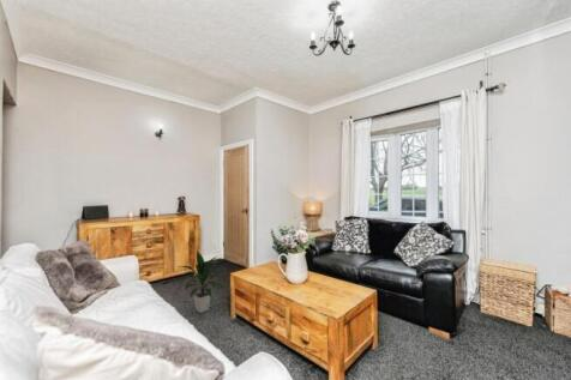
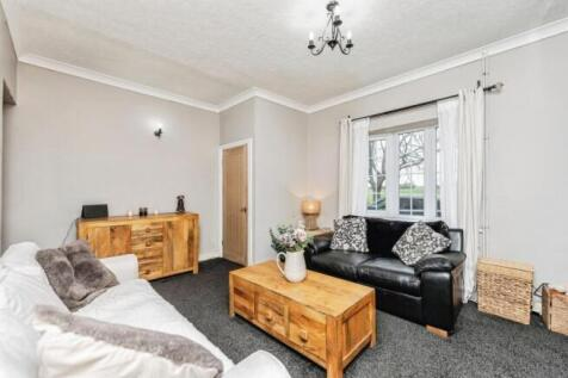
- indoor plant (204, 281)
